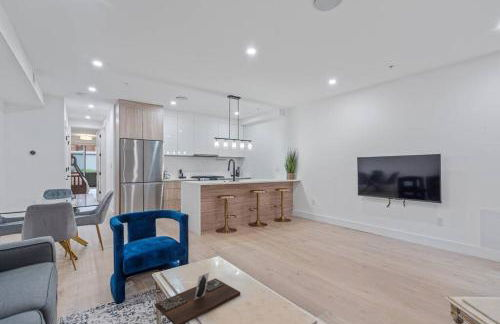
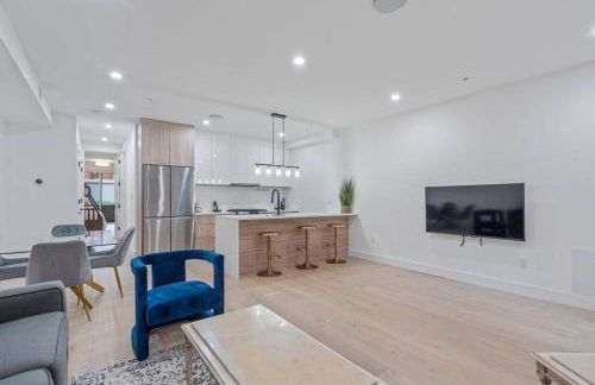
- decorative tray (199, 285)
